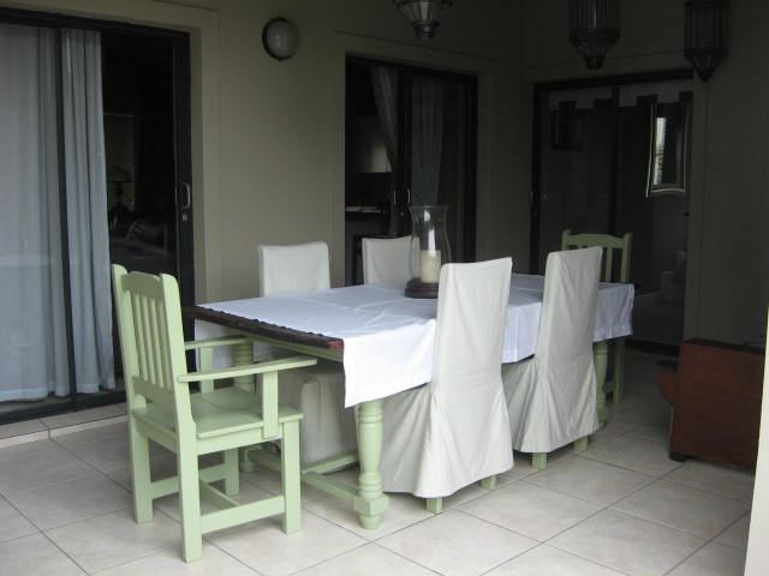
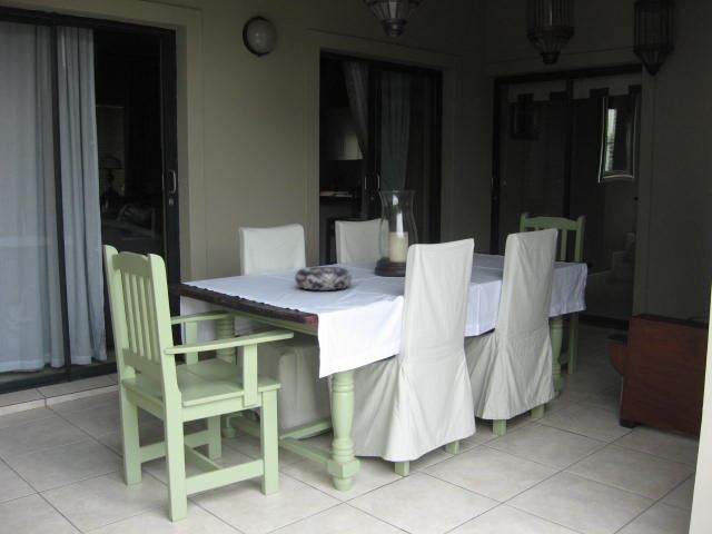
+ decorative bowl (323, 278)
